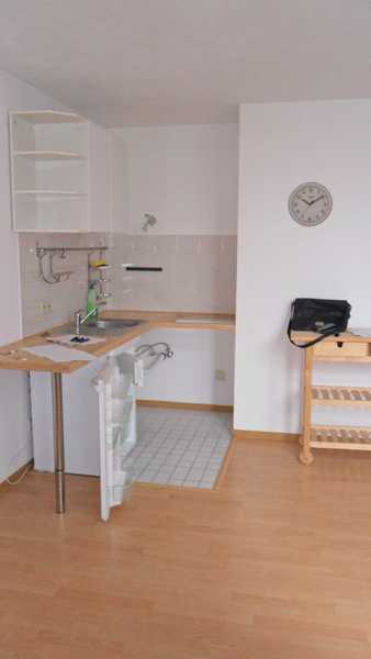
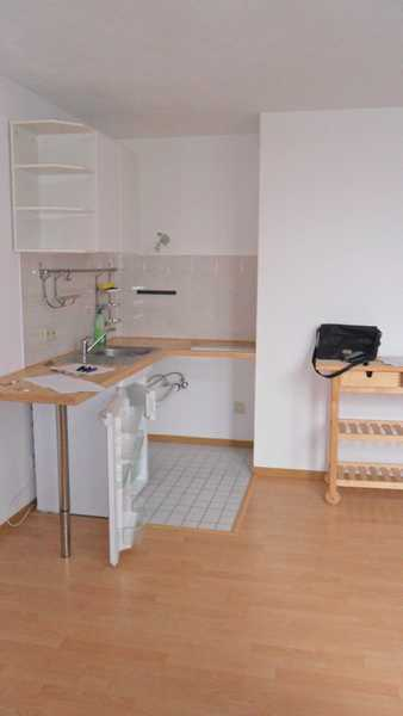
- wall clock (310, 204)
